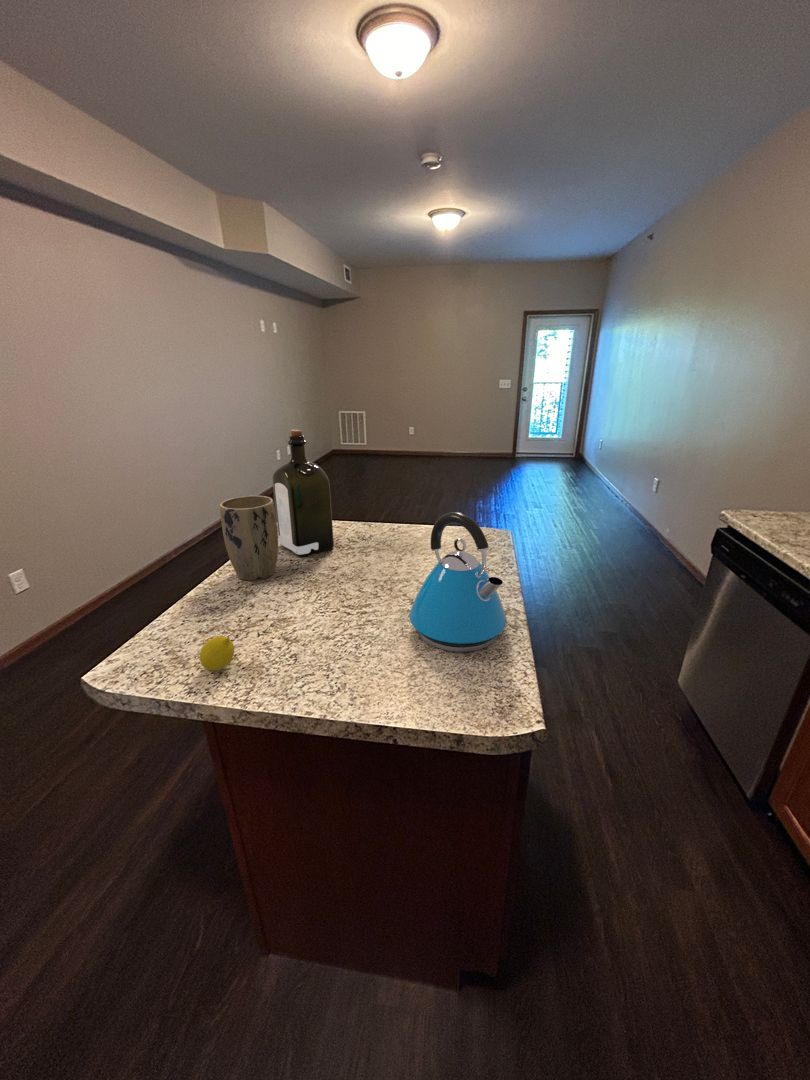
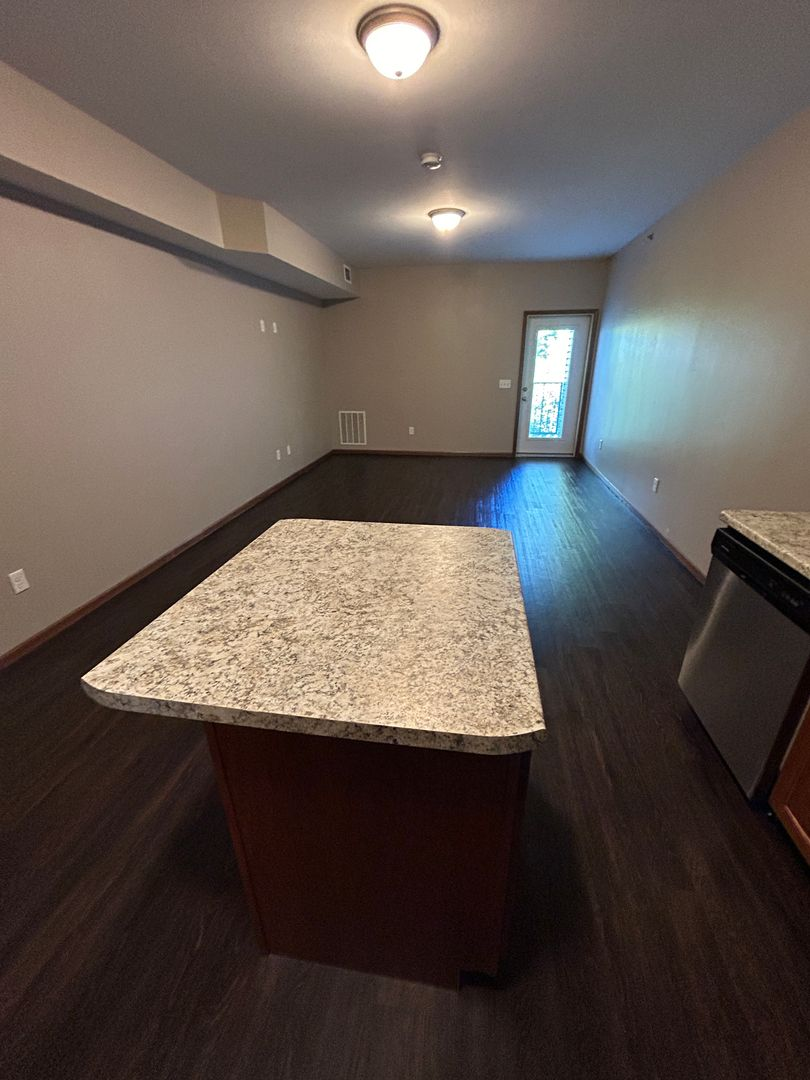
- fruit (217, 653)
- liquor (301, 491)
- plant pot (251, 538)
- kettle (456, 572)
